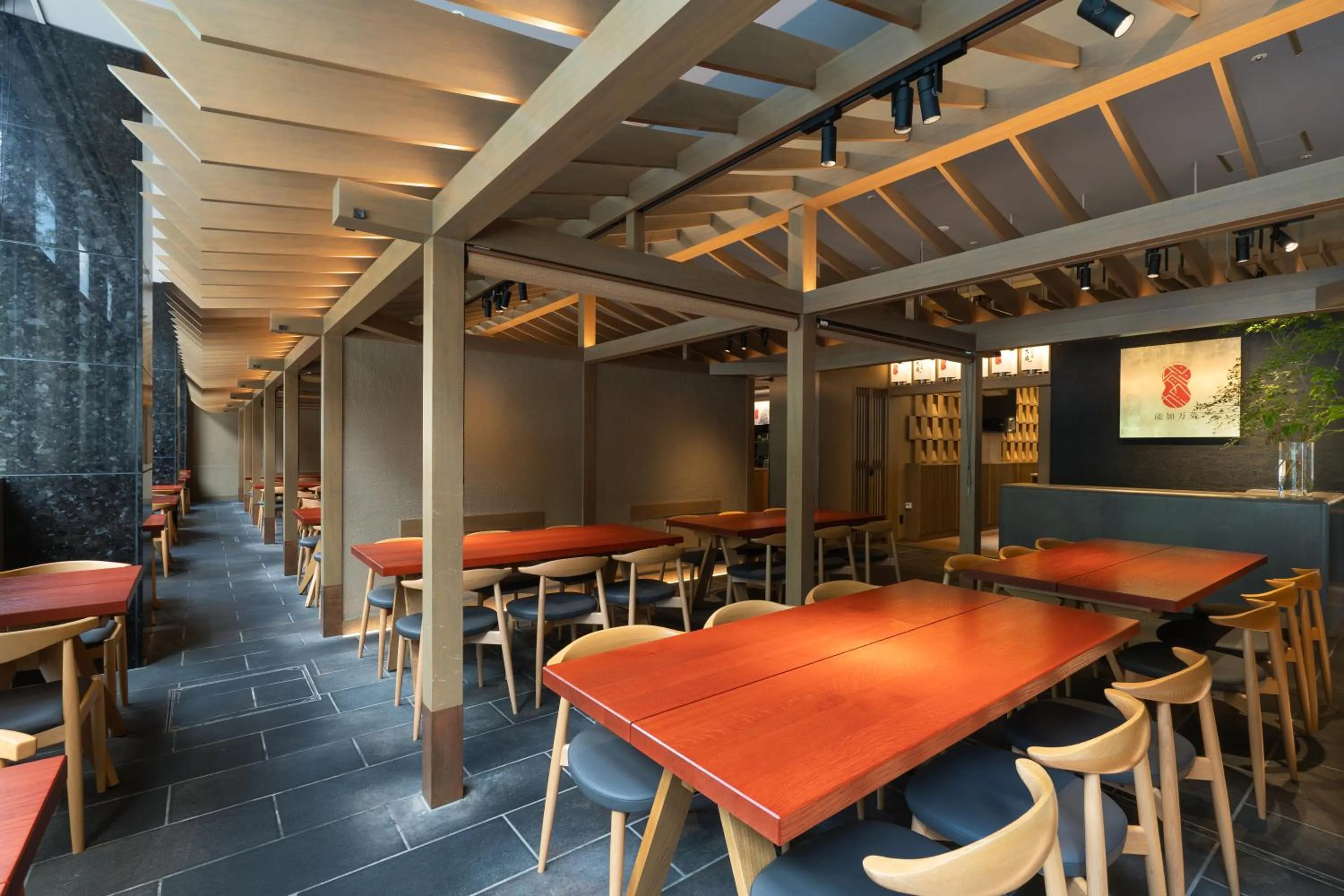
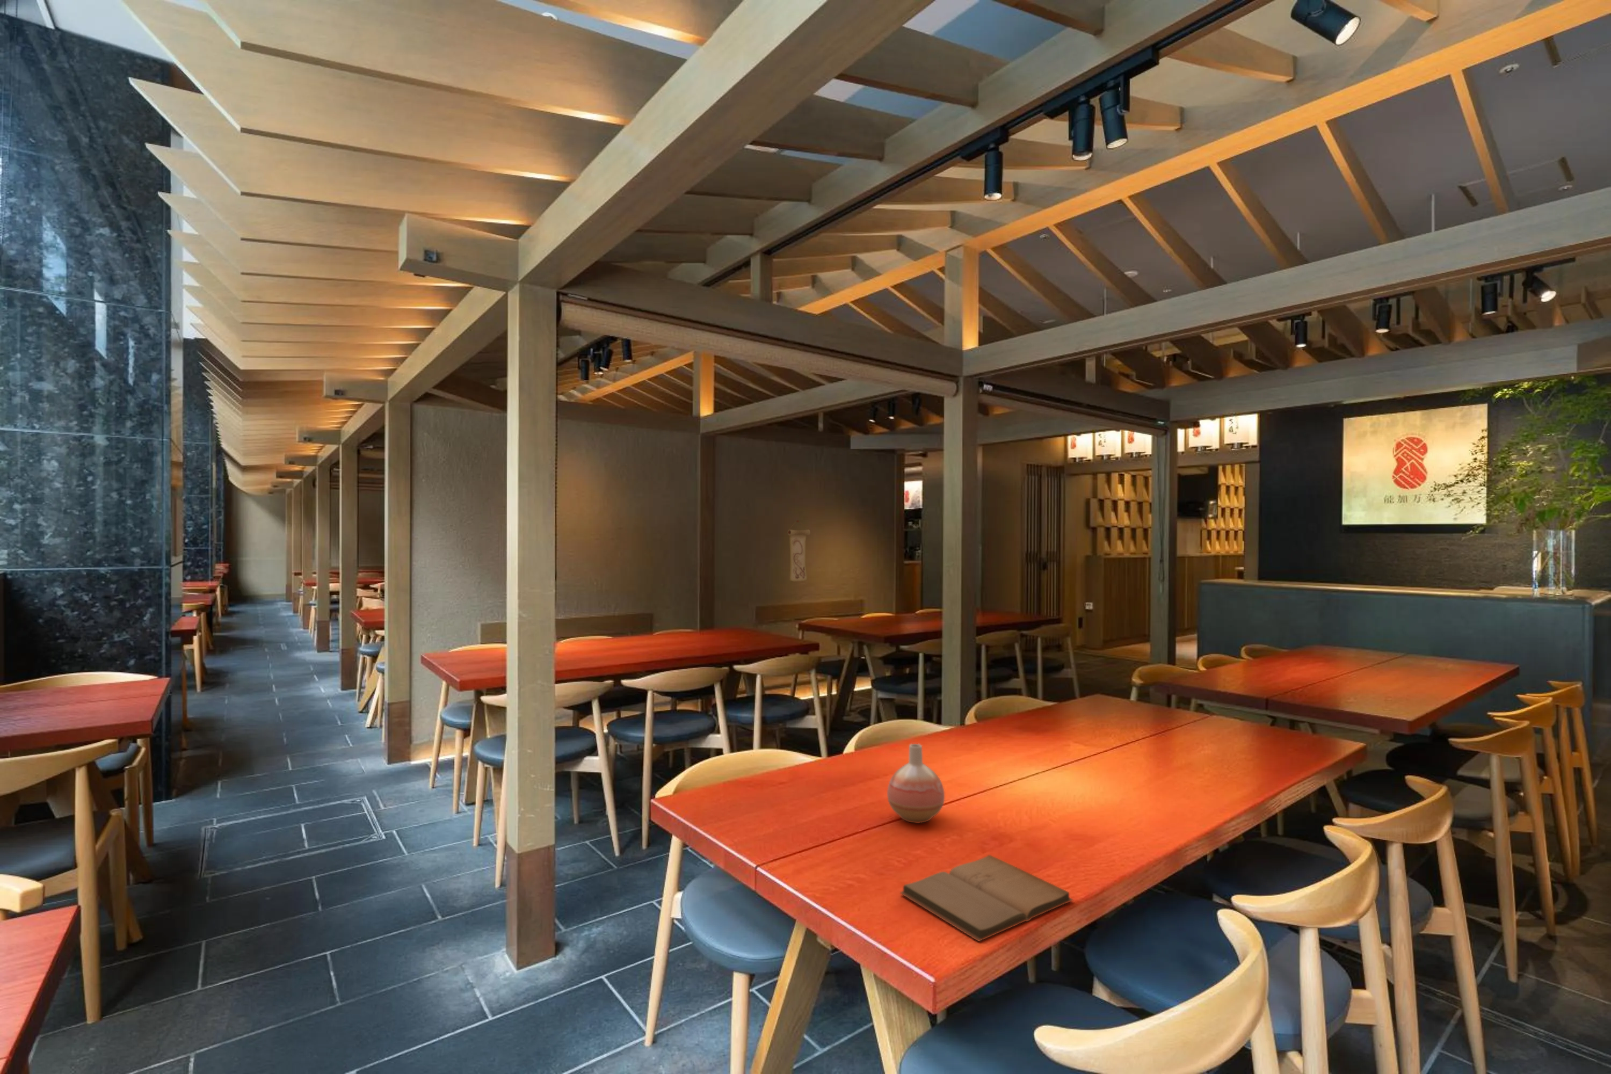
+ book (985, 893)
+ wall scroll (798, 550)
+ vase (916, 782)
